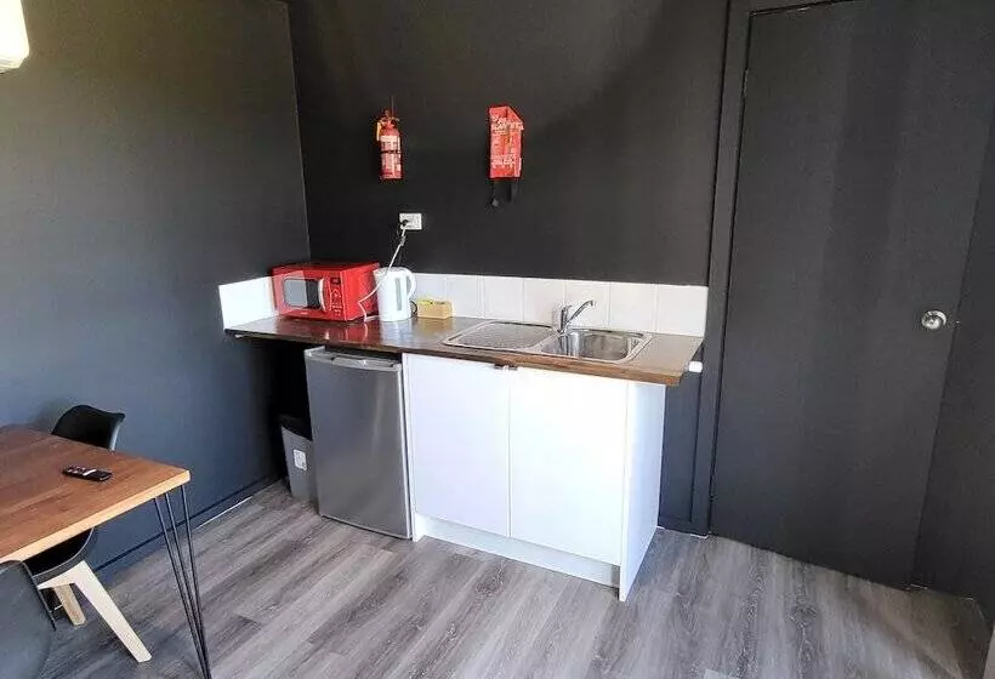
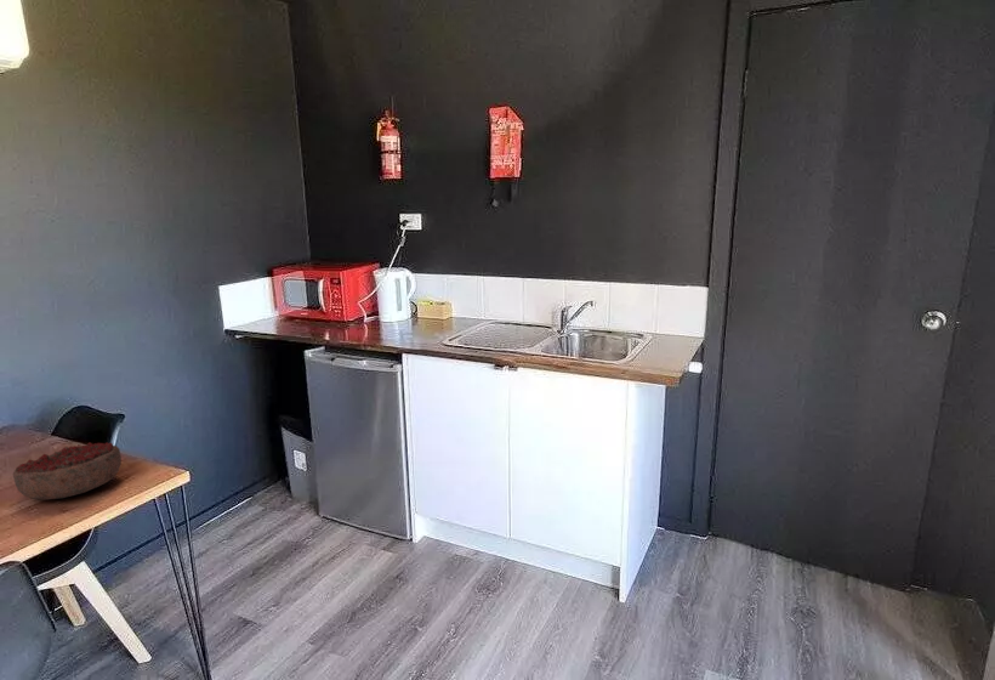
+ decorative bowl (69, 470)
